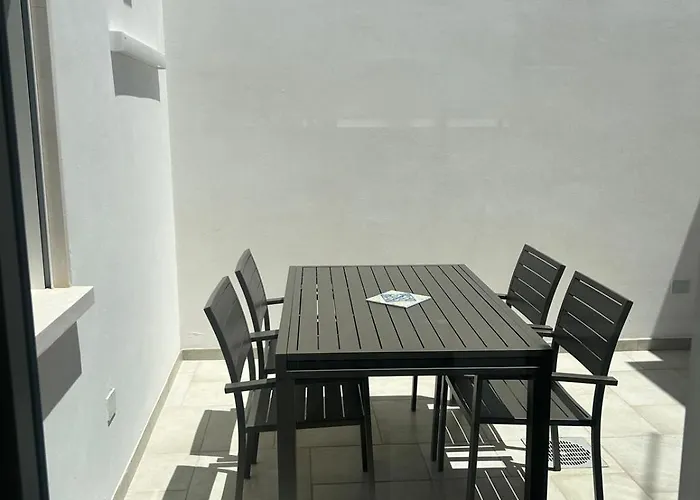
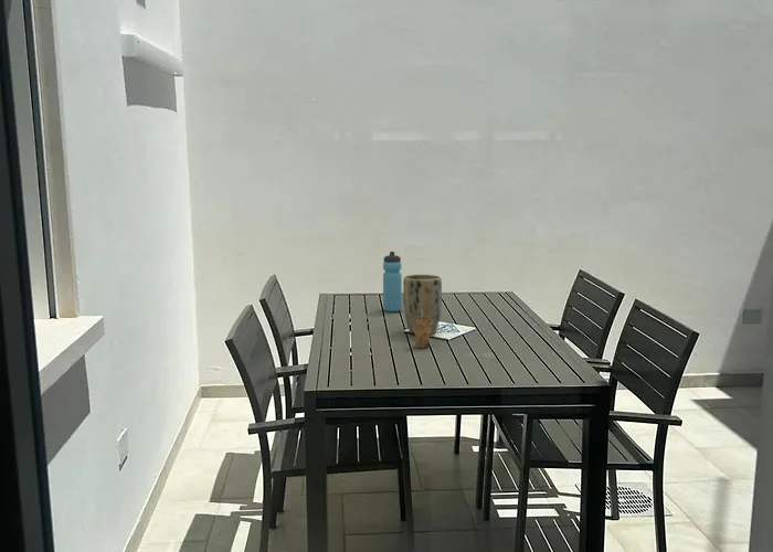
+ water bottle (392, 280)
+ cup (422, 328)
+ plant pot (422, 304)
